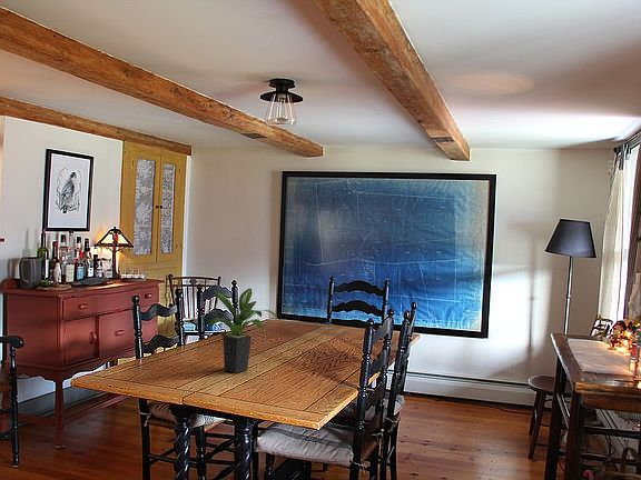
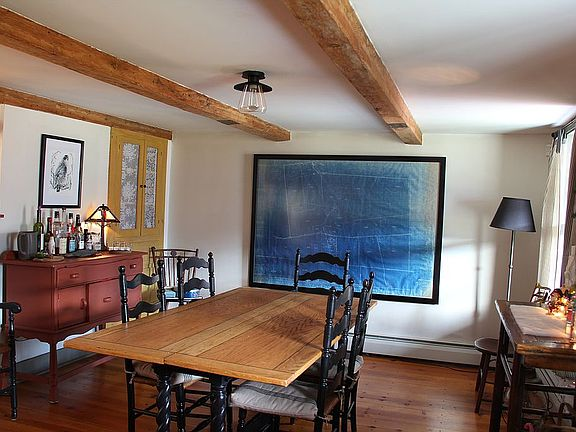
- potted plant (238, 330)
